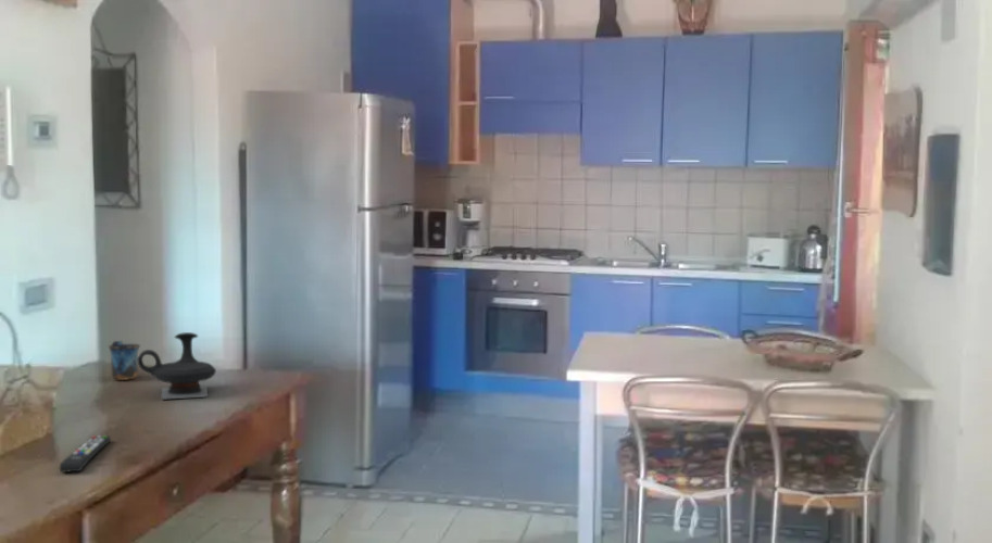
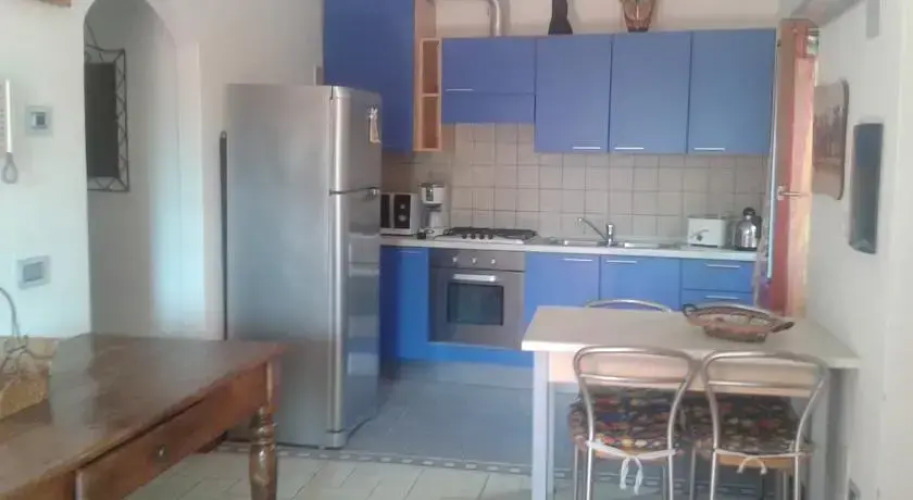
- teapot (177, 364)
- remote control (86, 452)
- mug (125, 359)
